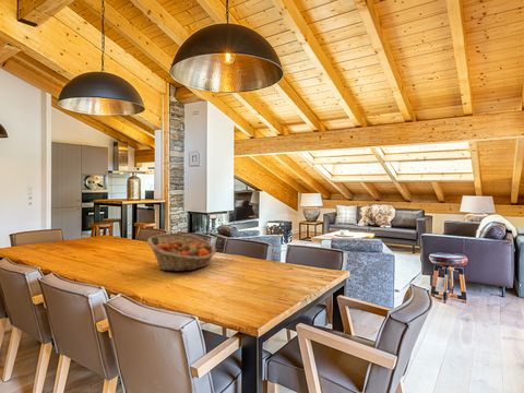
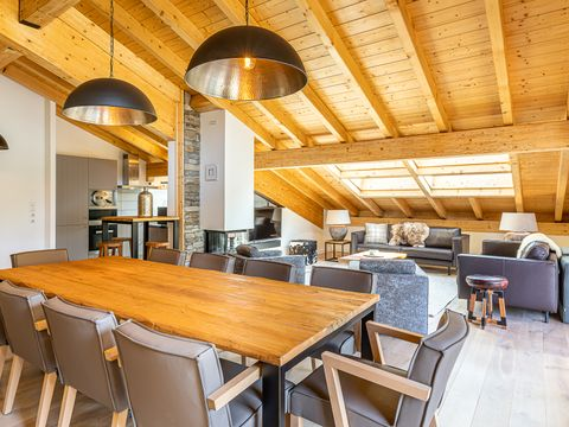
- fruit basket (182, 250)
